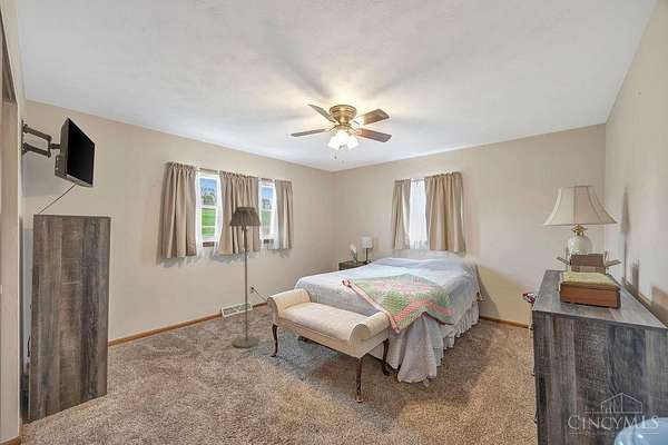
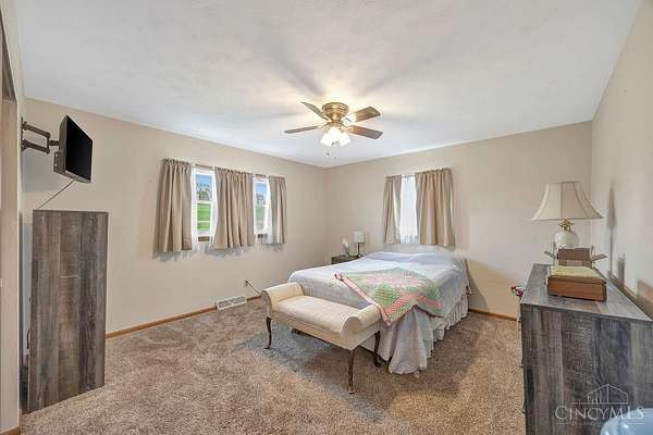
- floor lamp (245, 274)
